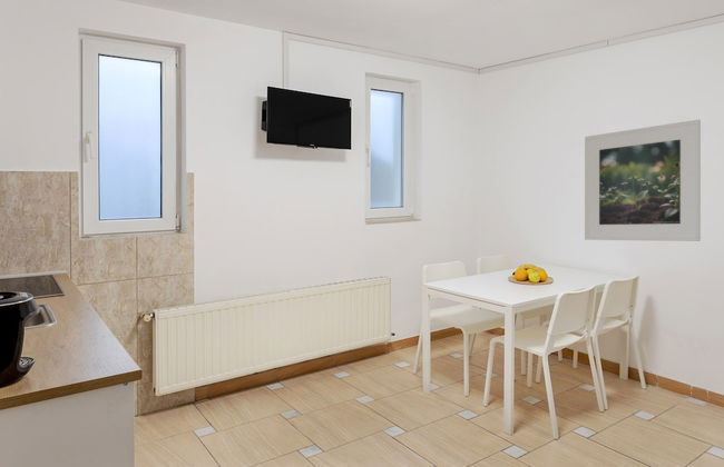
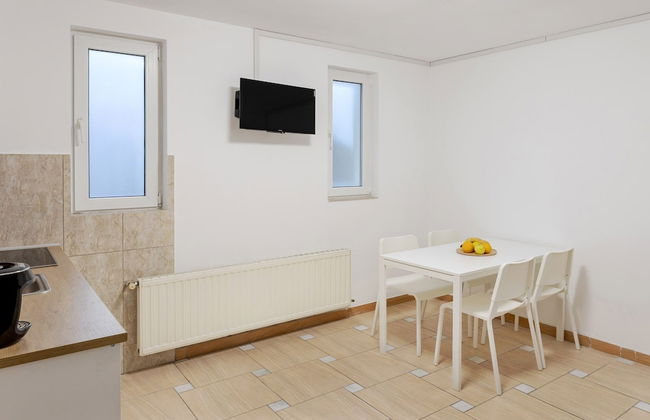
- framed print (637, 185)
